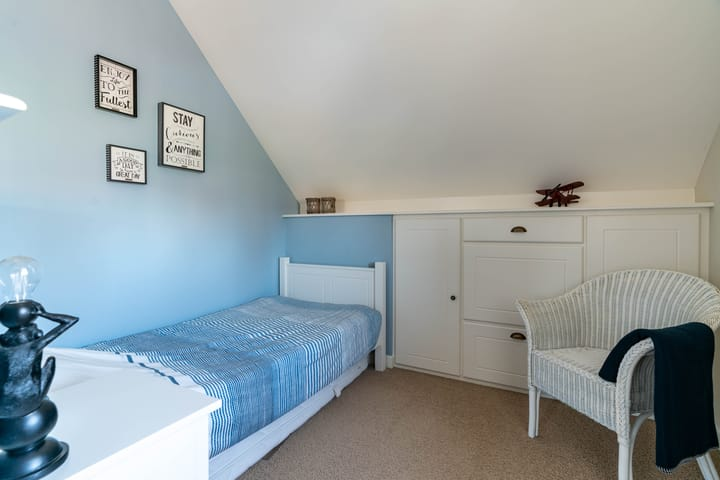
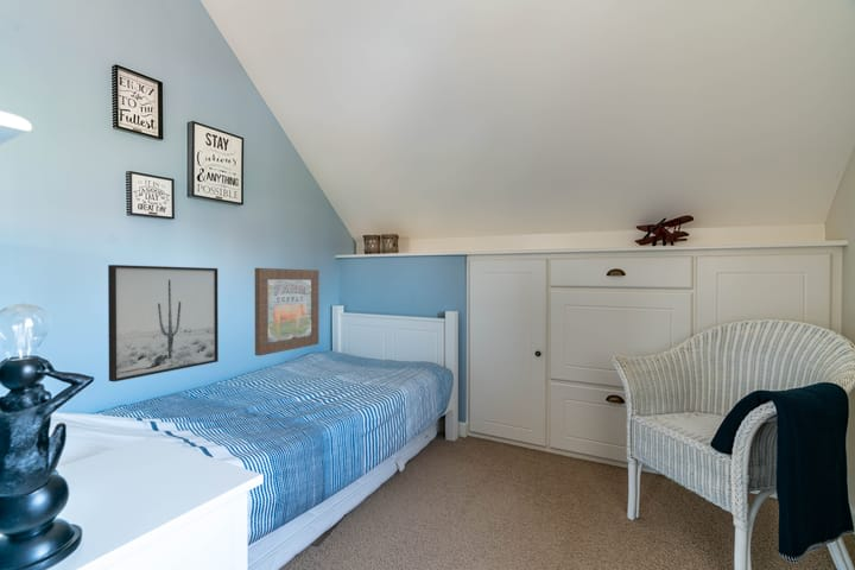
+ wall art (289, 309)
+ wall art (169, 318)
